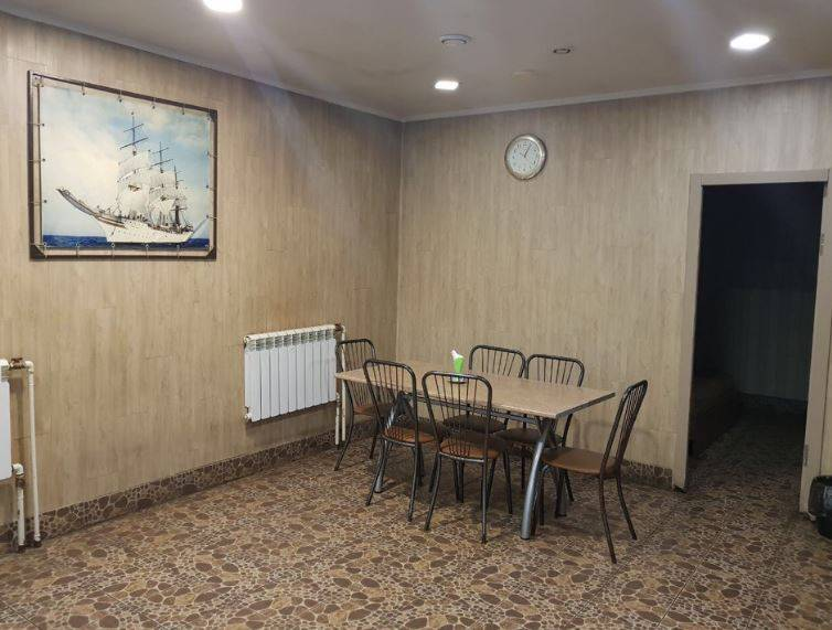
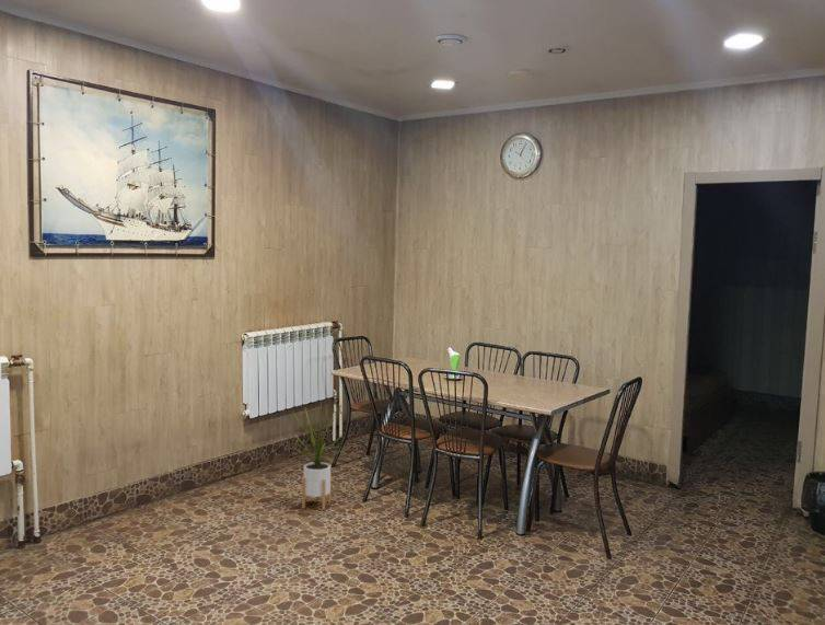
+ house plant (317, 453)
